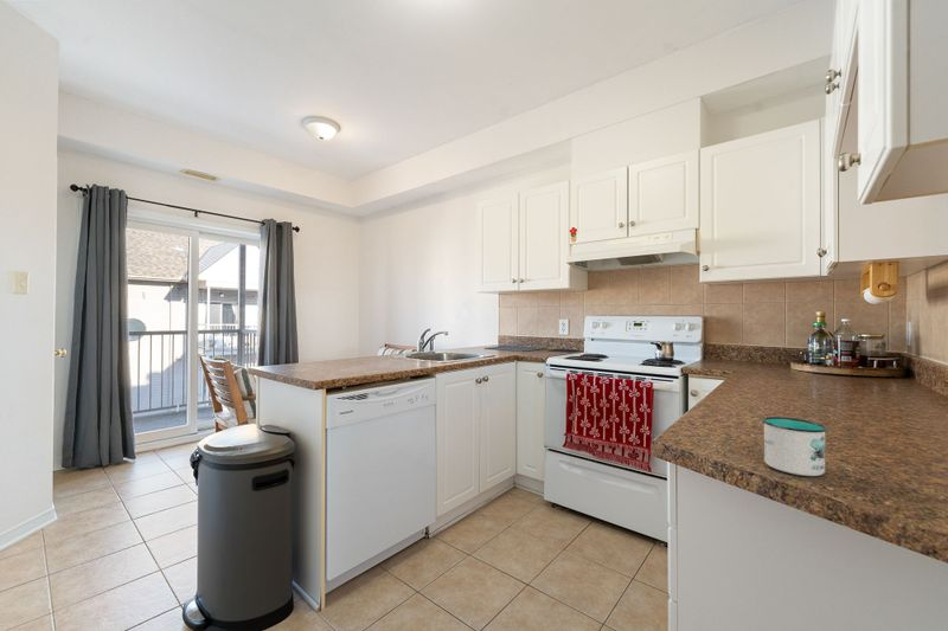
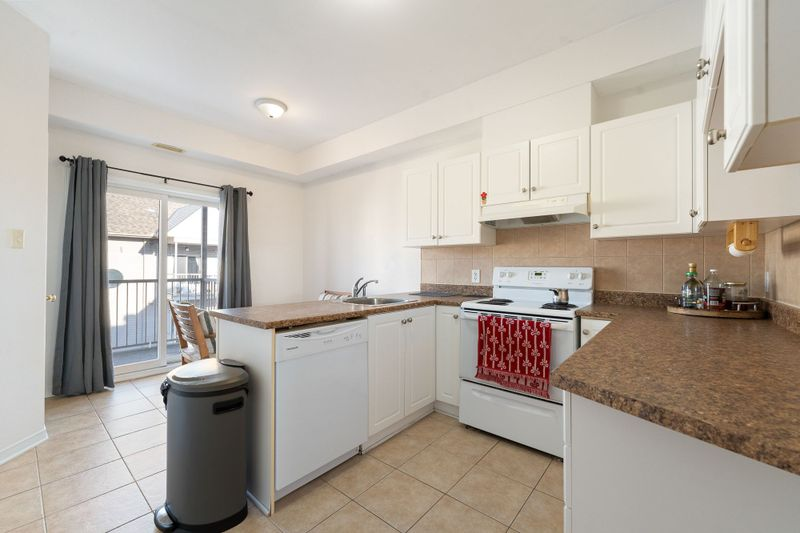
- mug (796, 444)
